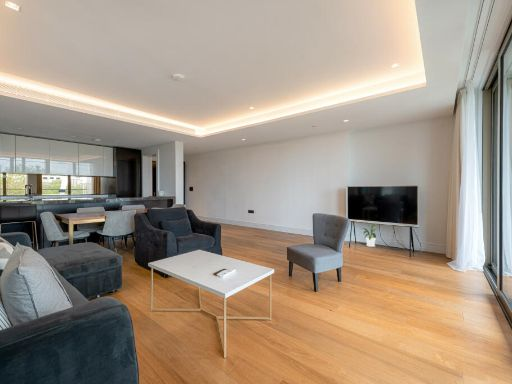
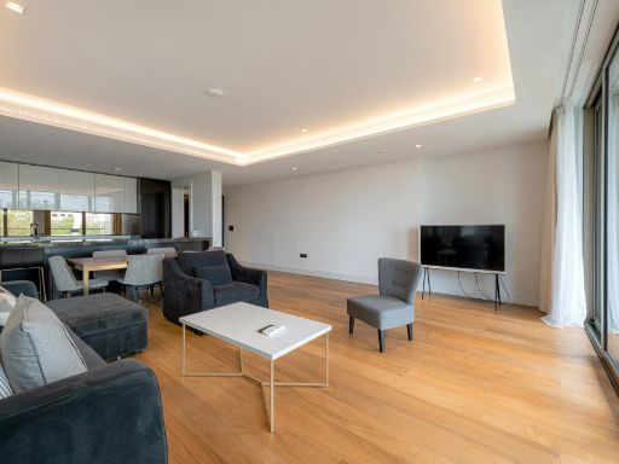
- house plant (369, 234)
